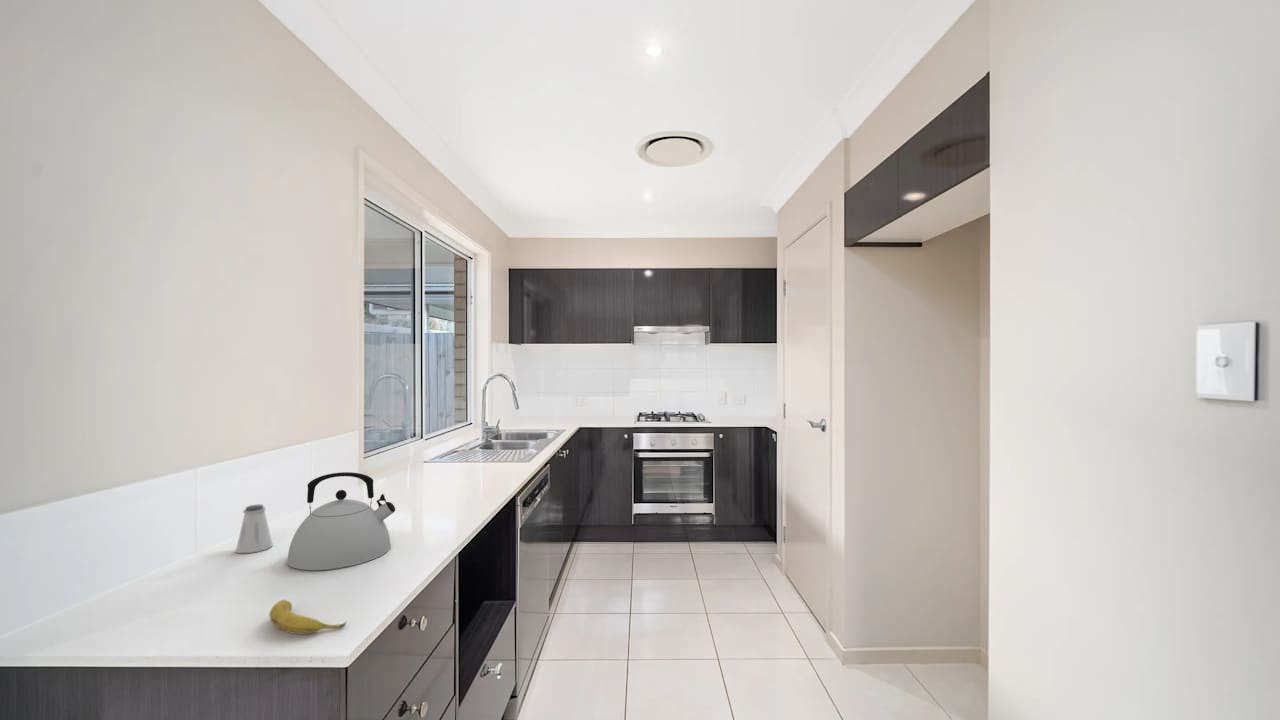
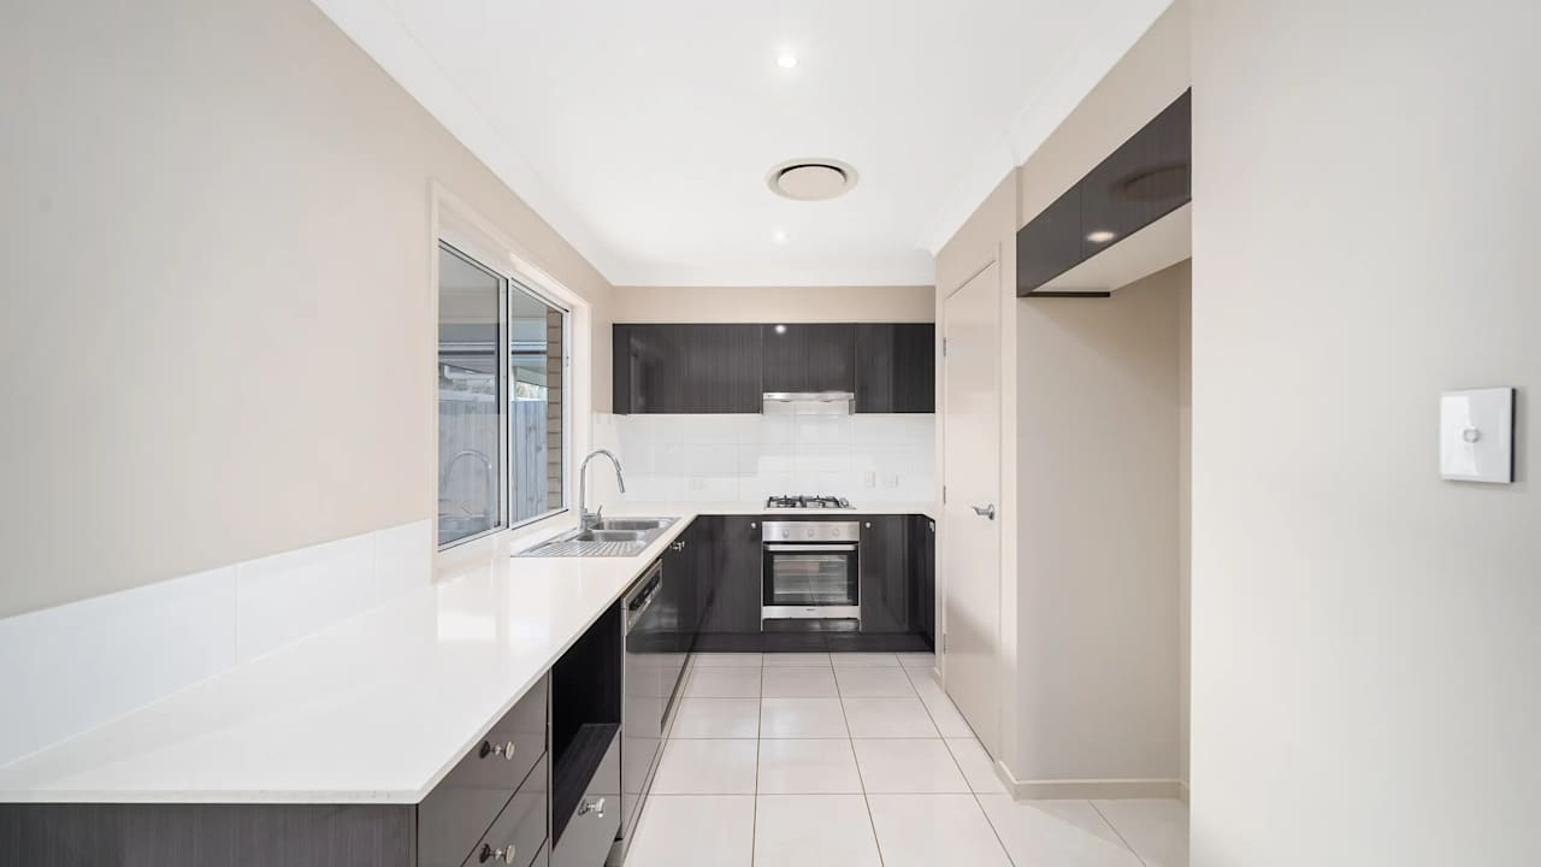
- saltshaker (254, 527)
- banana (304, 616)
- kettle (343, 512)
